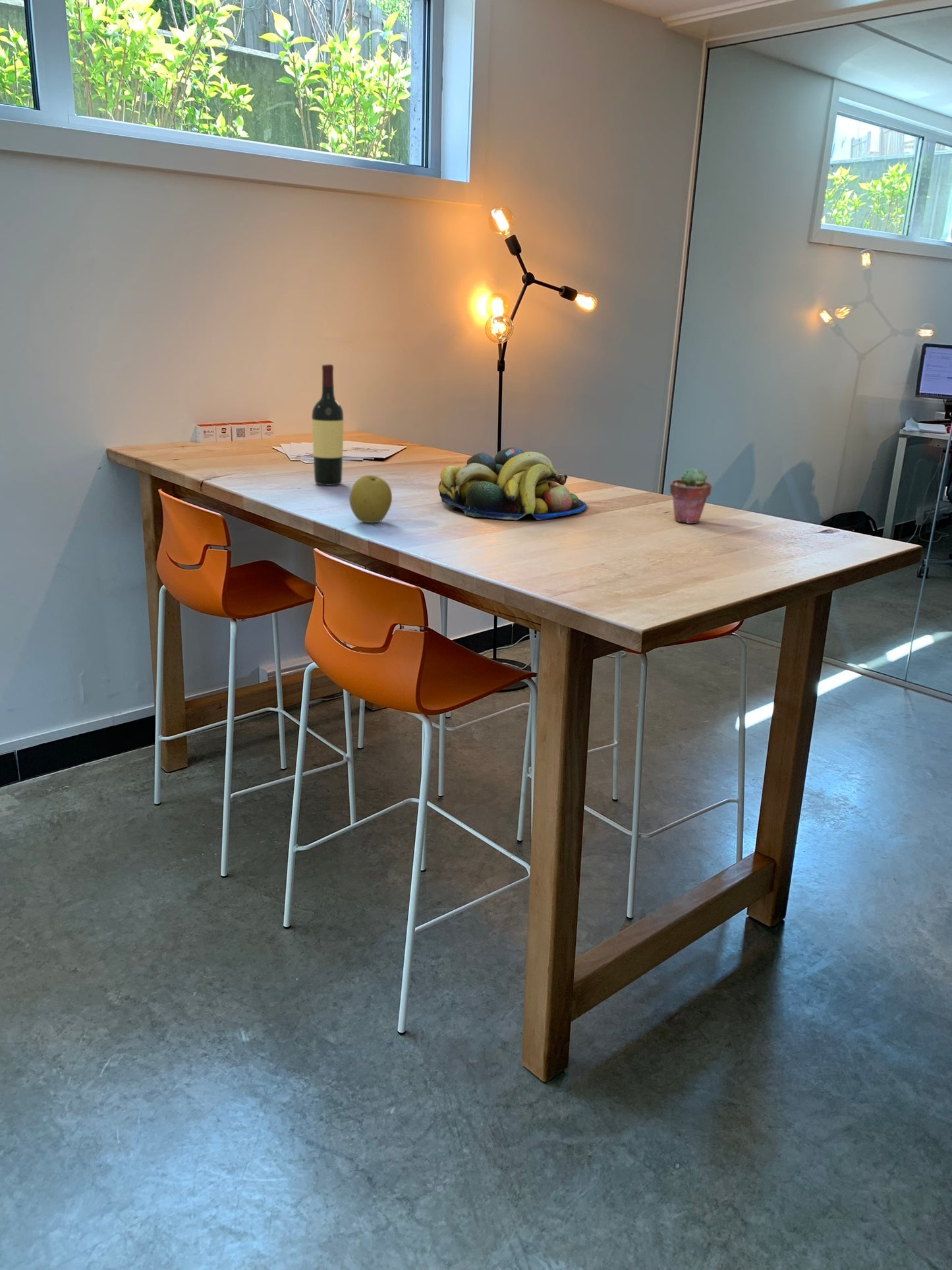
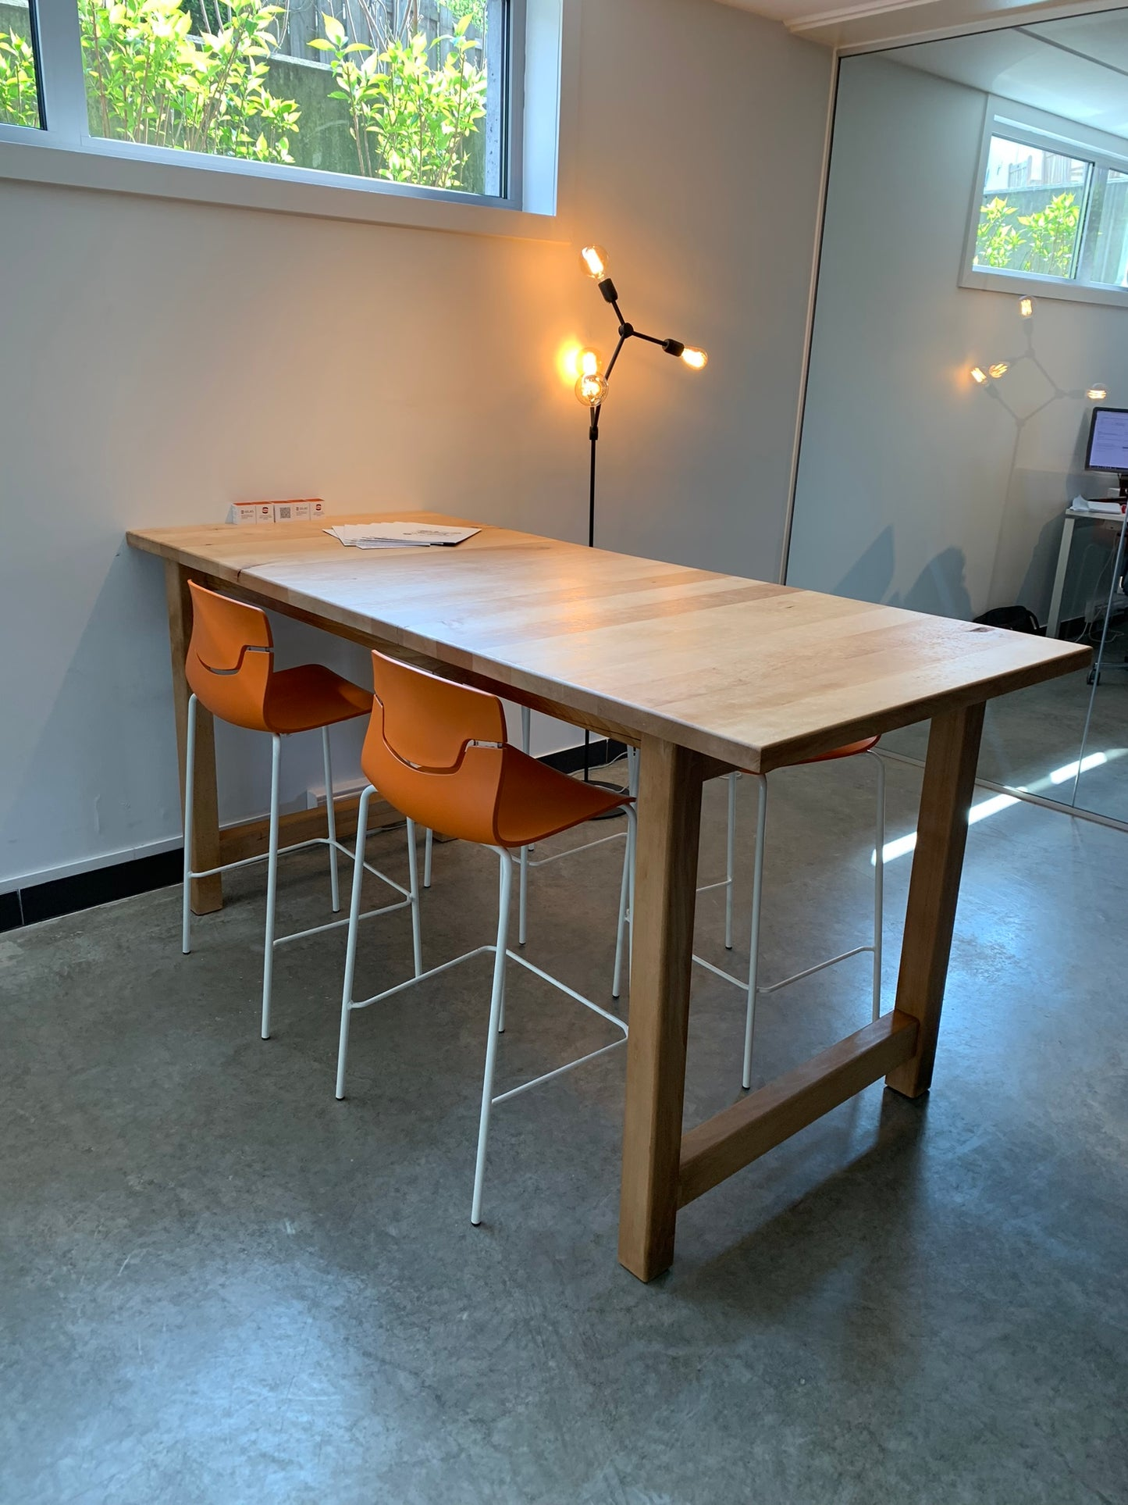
- potted succulent (690, 494)
- wine bottle (327, 424)
- fruit (370, 499)
- fruit bowl (515, 478)
